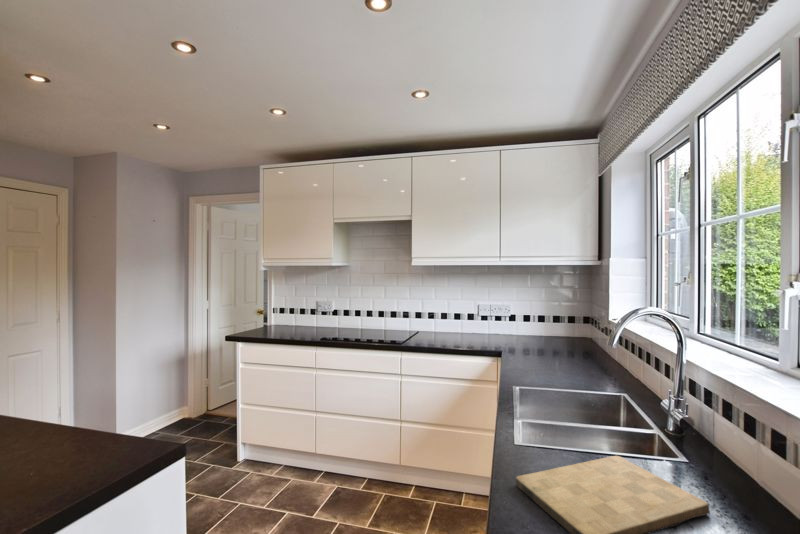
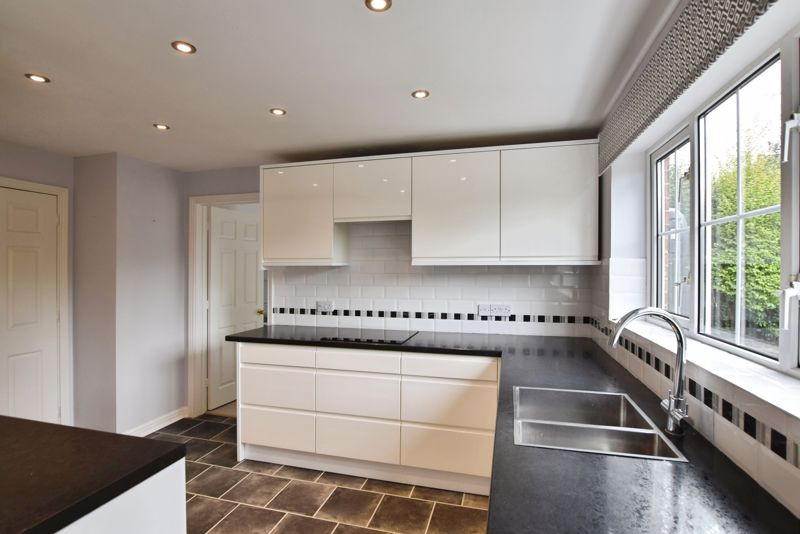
- cutting board (606, 493)
